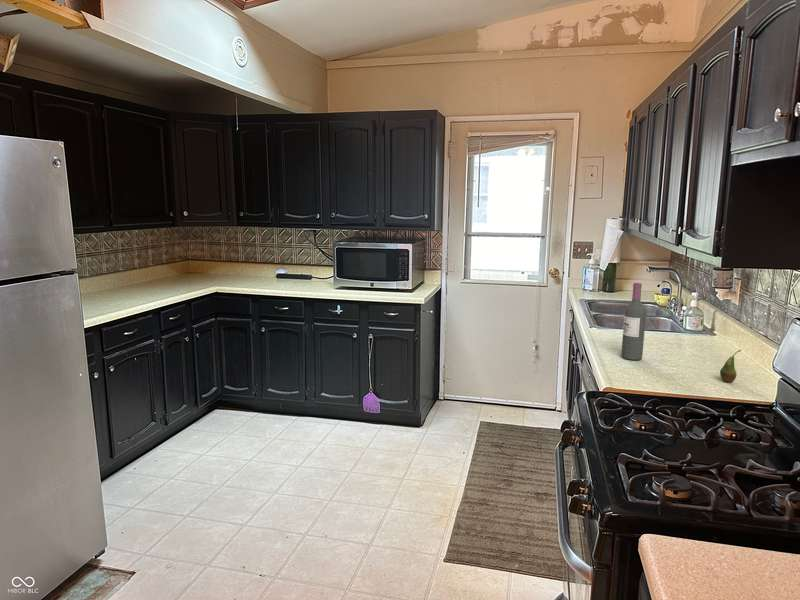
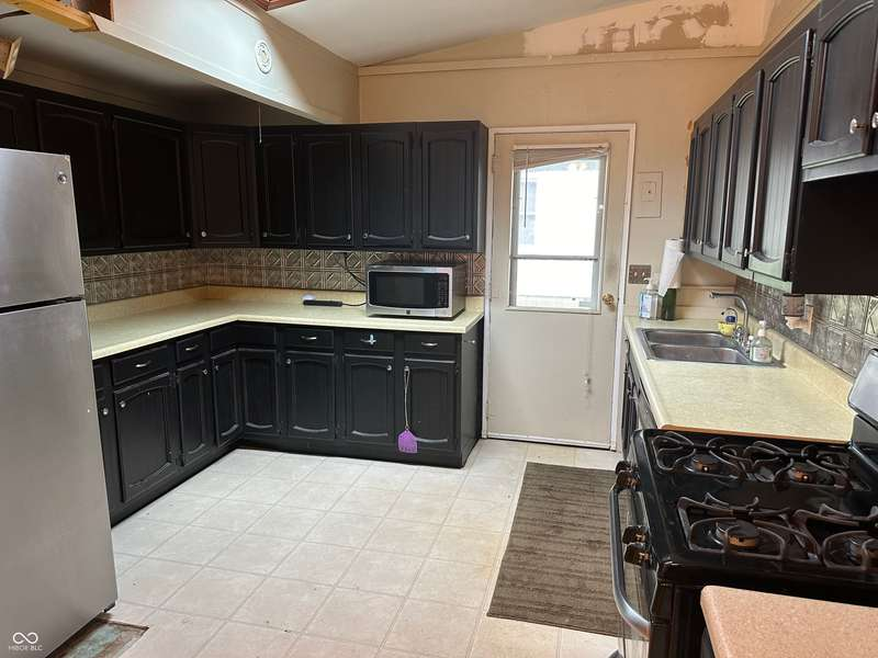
- wine bottle (634, 321)
- fruit (729, 365)
